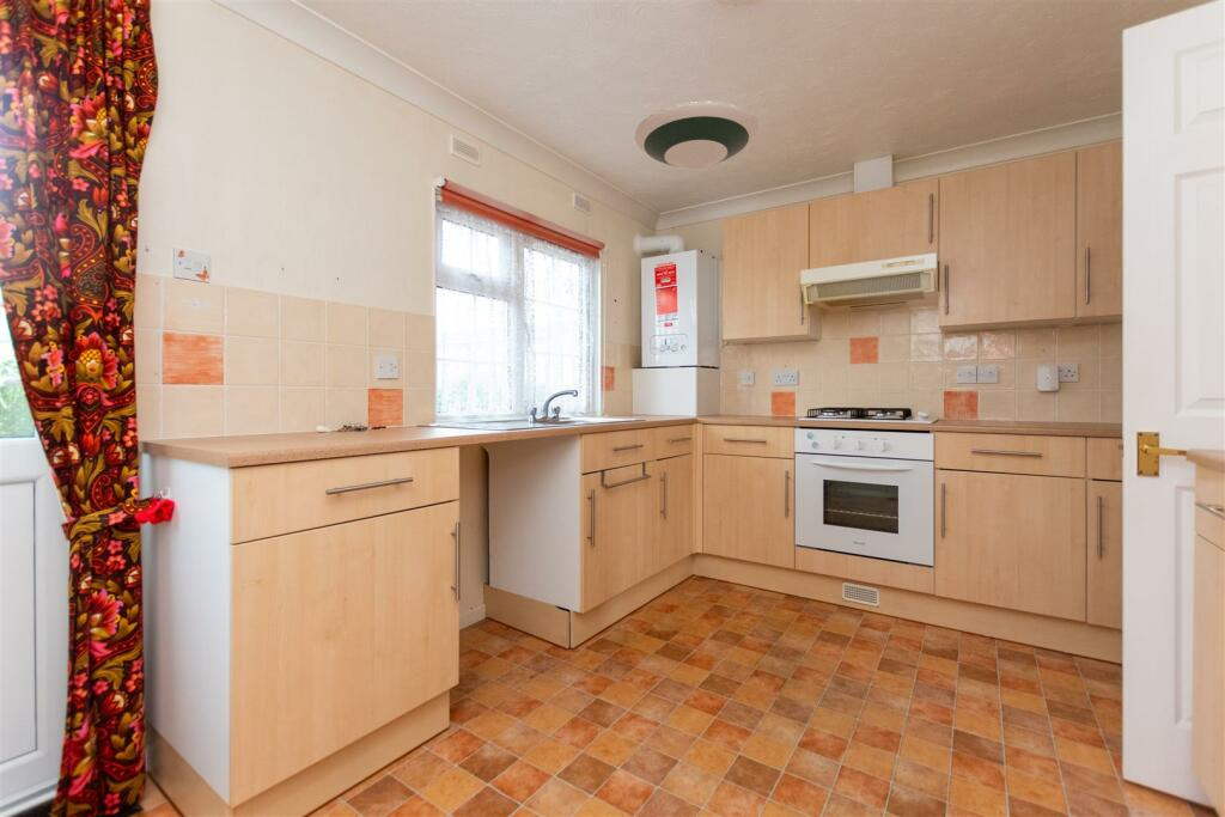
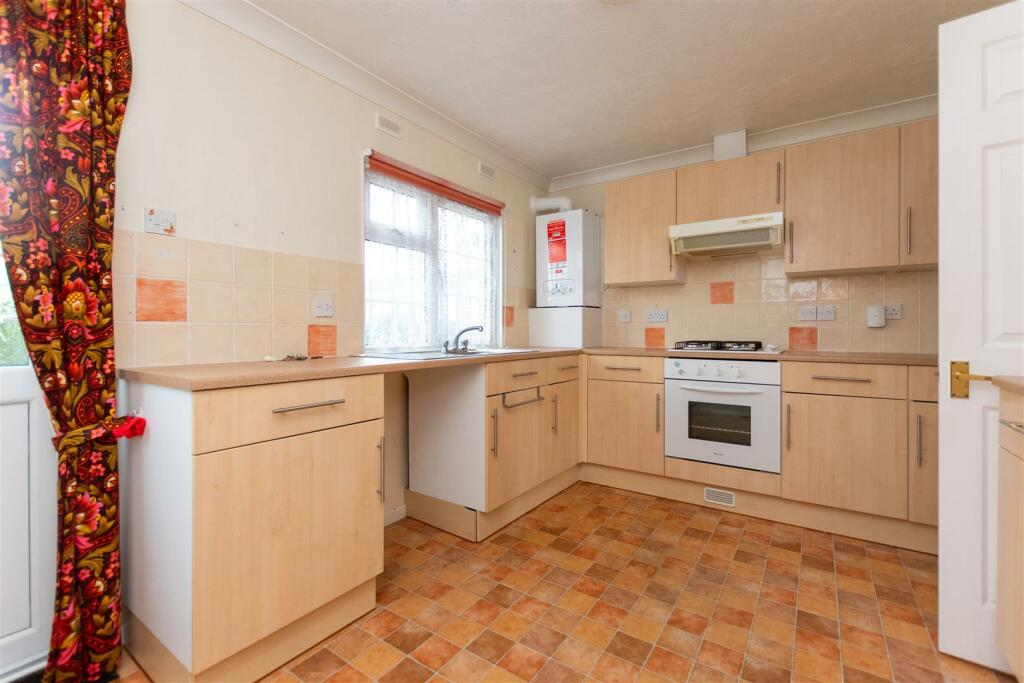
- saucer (695, 150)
